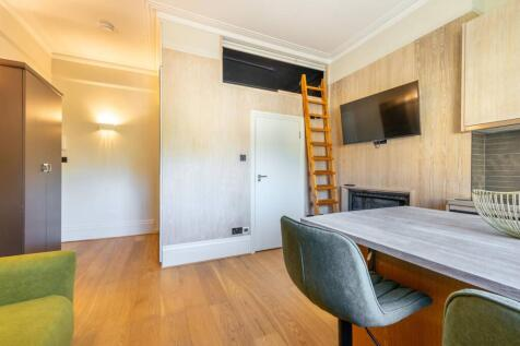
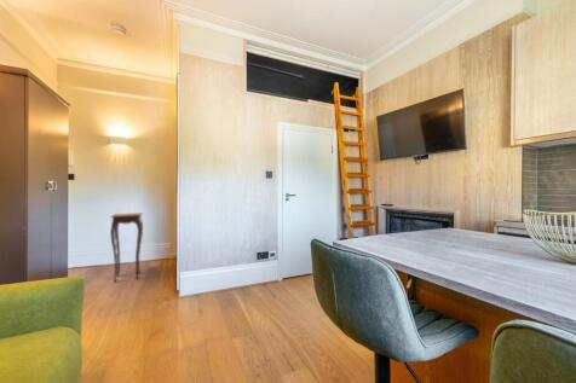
+ side table (119, 245)
